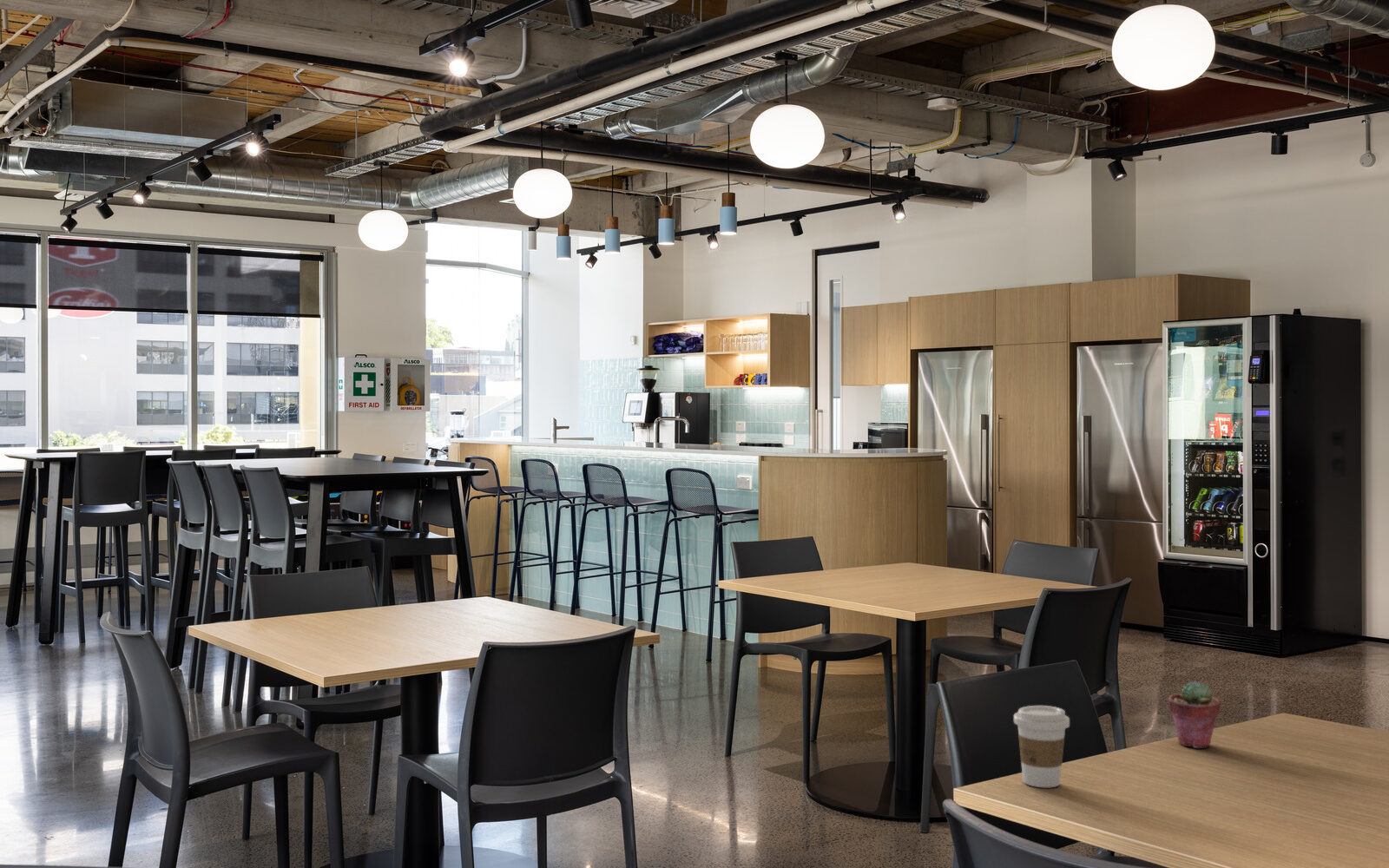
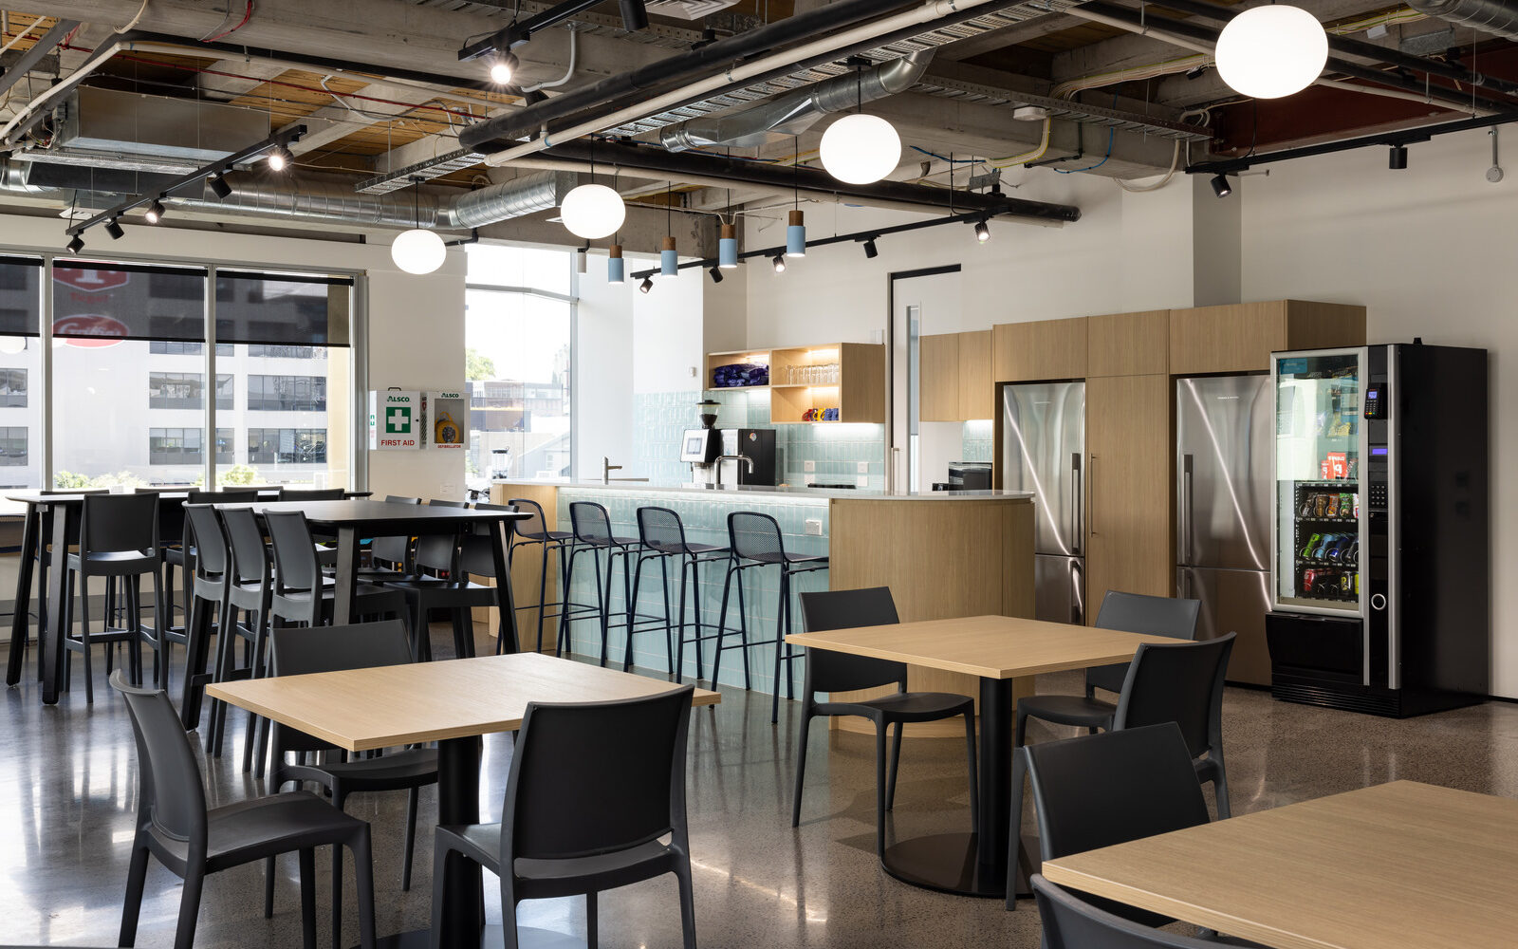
- potted succulent (1194, 712)
- coffee cup (1041, 746)
